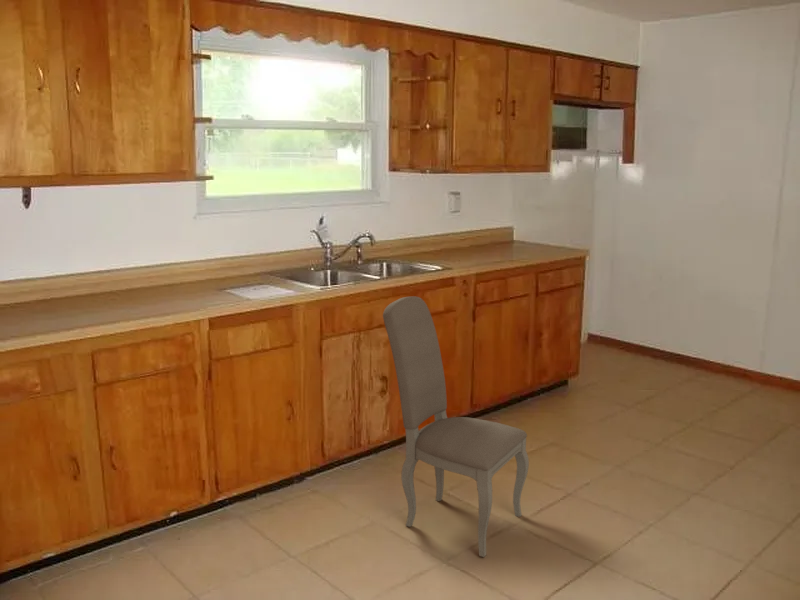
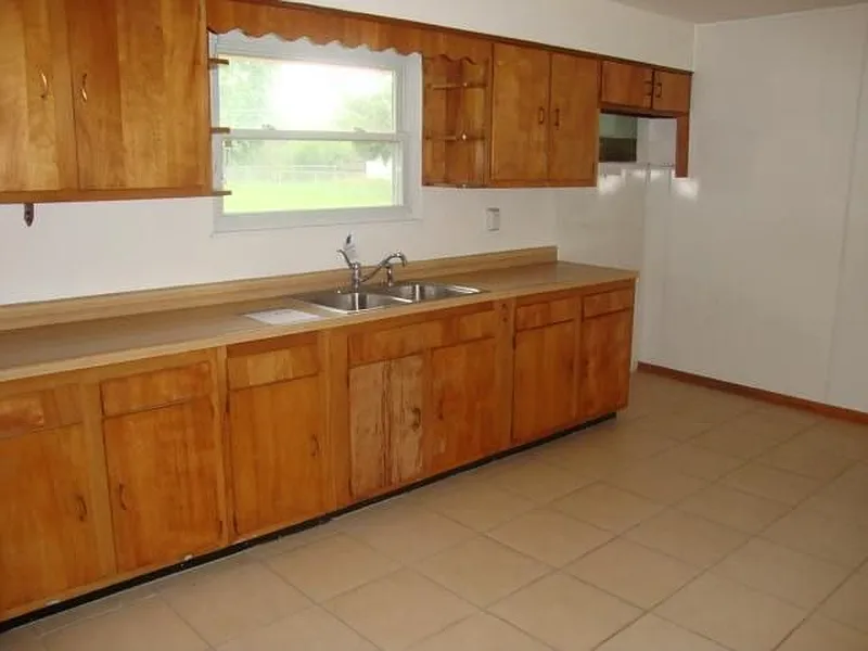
- dining chair (461, 417)
